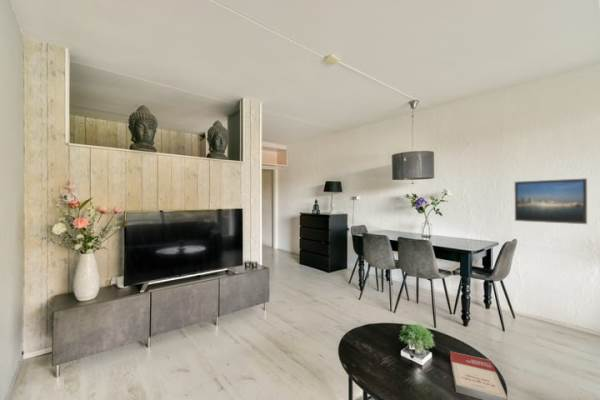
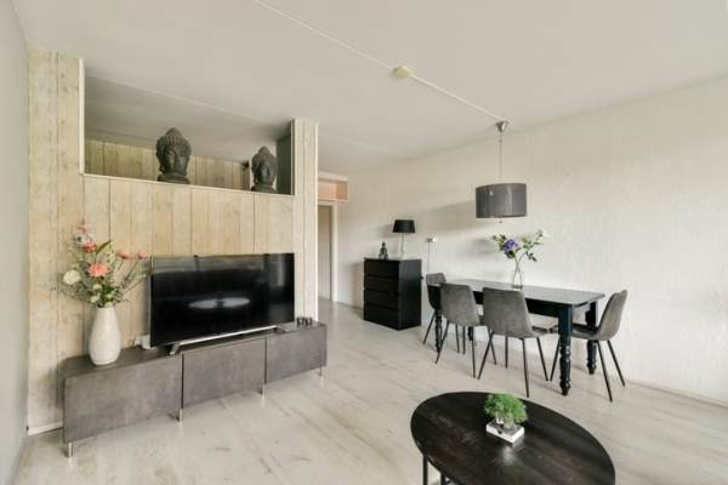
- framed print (548, 201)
- book (475, 375)
